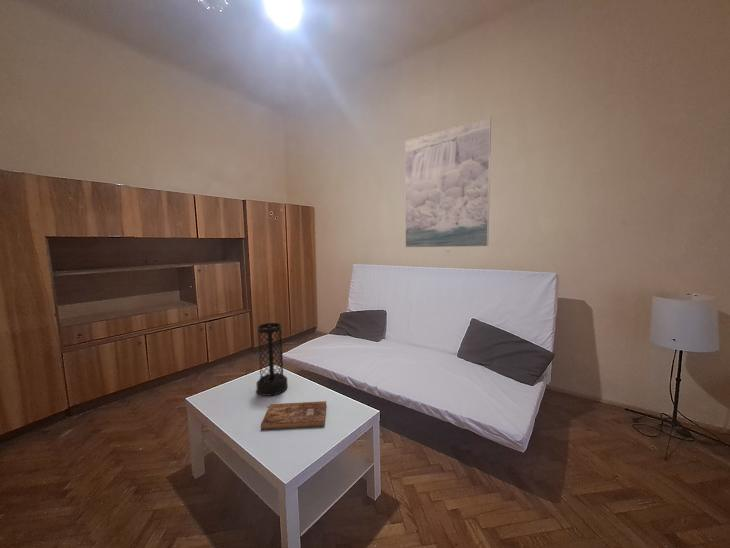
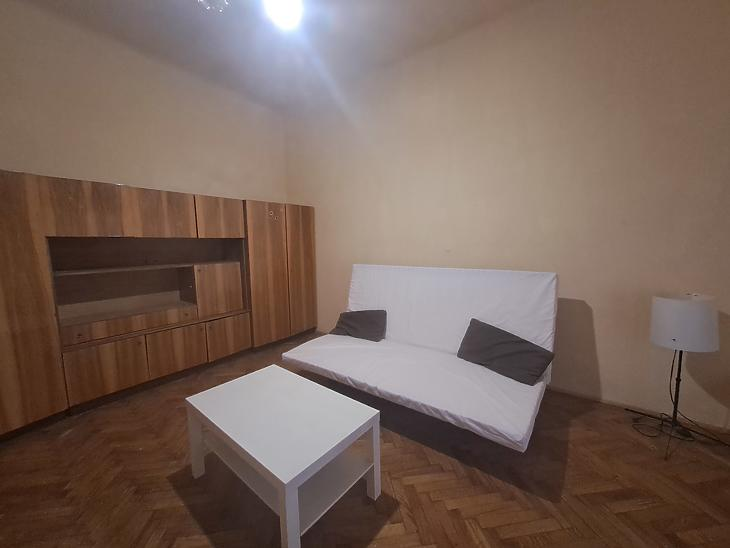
- vase (270, 357)
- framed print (443, 190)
- bible (294, 414)
